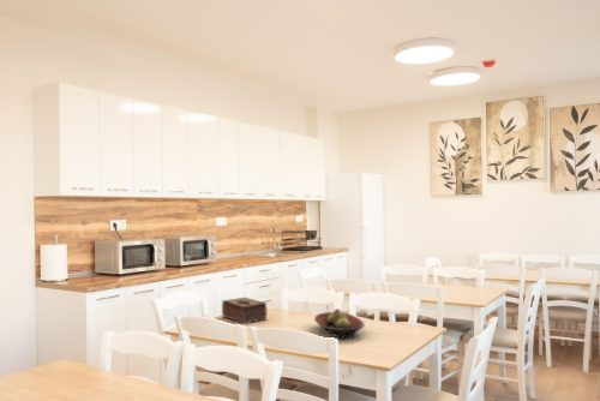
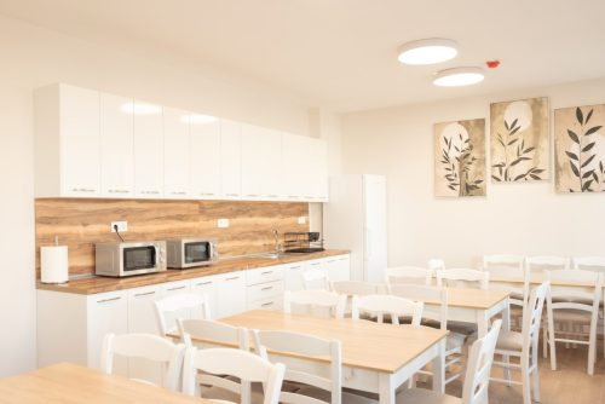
- fruit bowl (338, 321)
- tissue box (244, 310)
